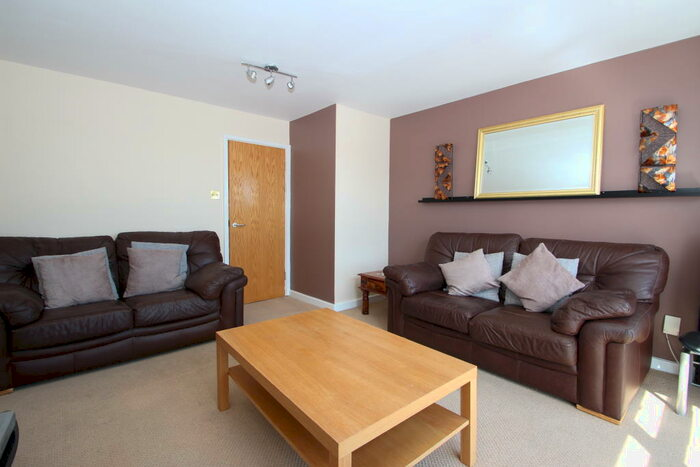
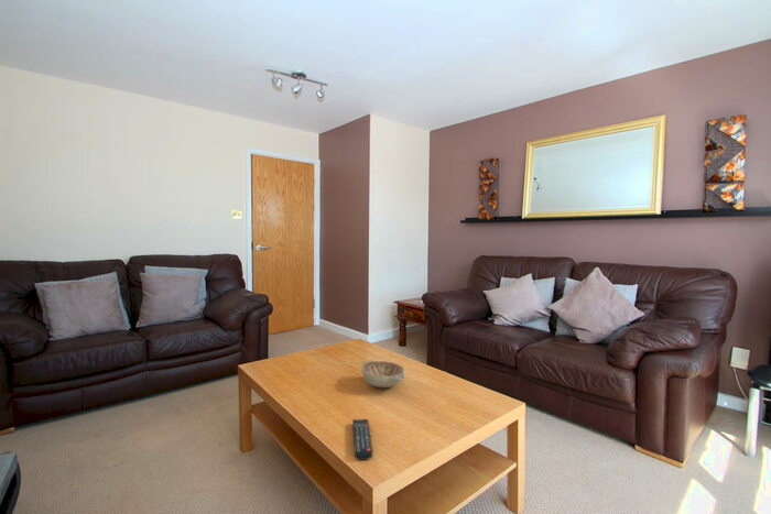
+ decorative bowl (382, 375)
+ remote control (361, 437)
